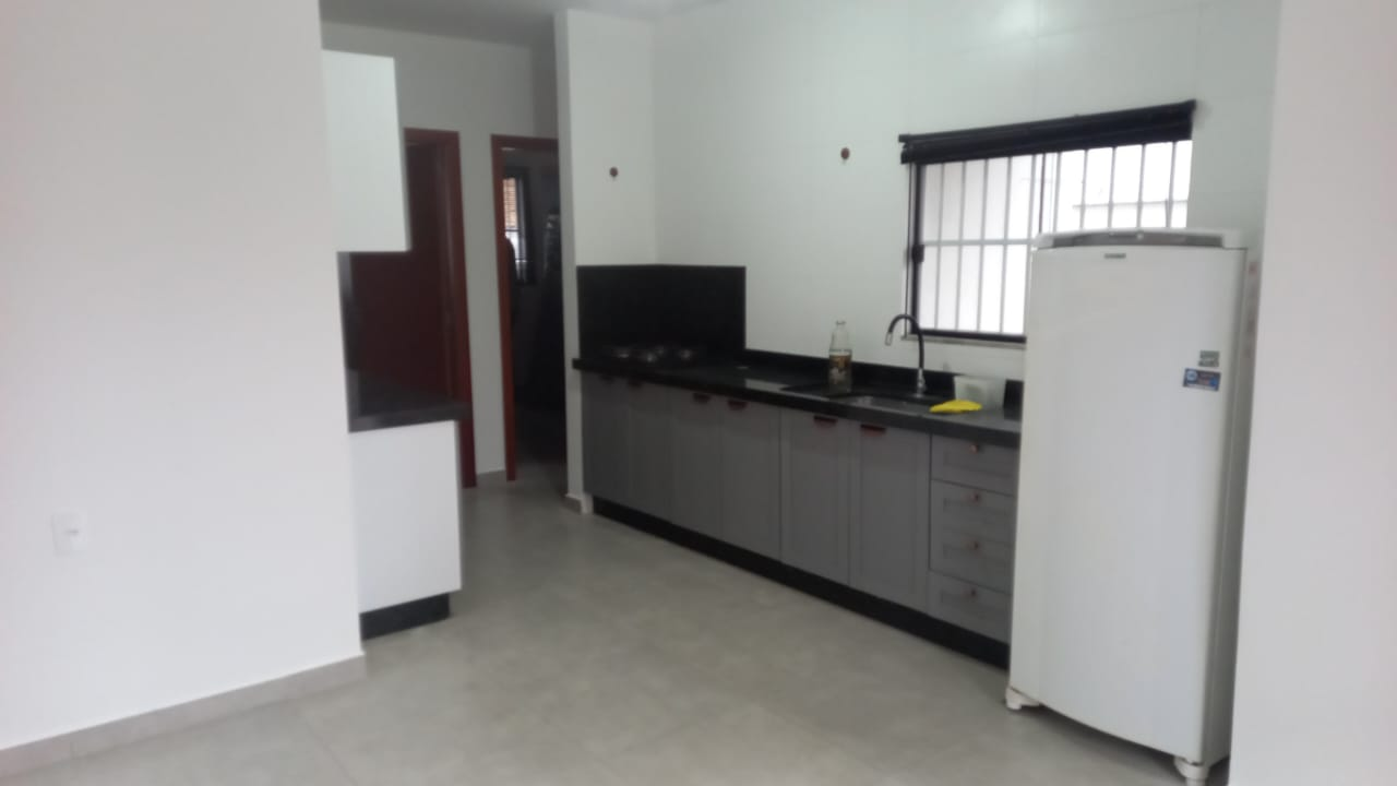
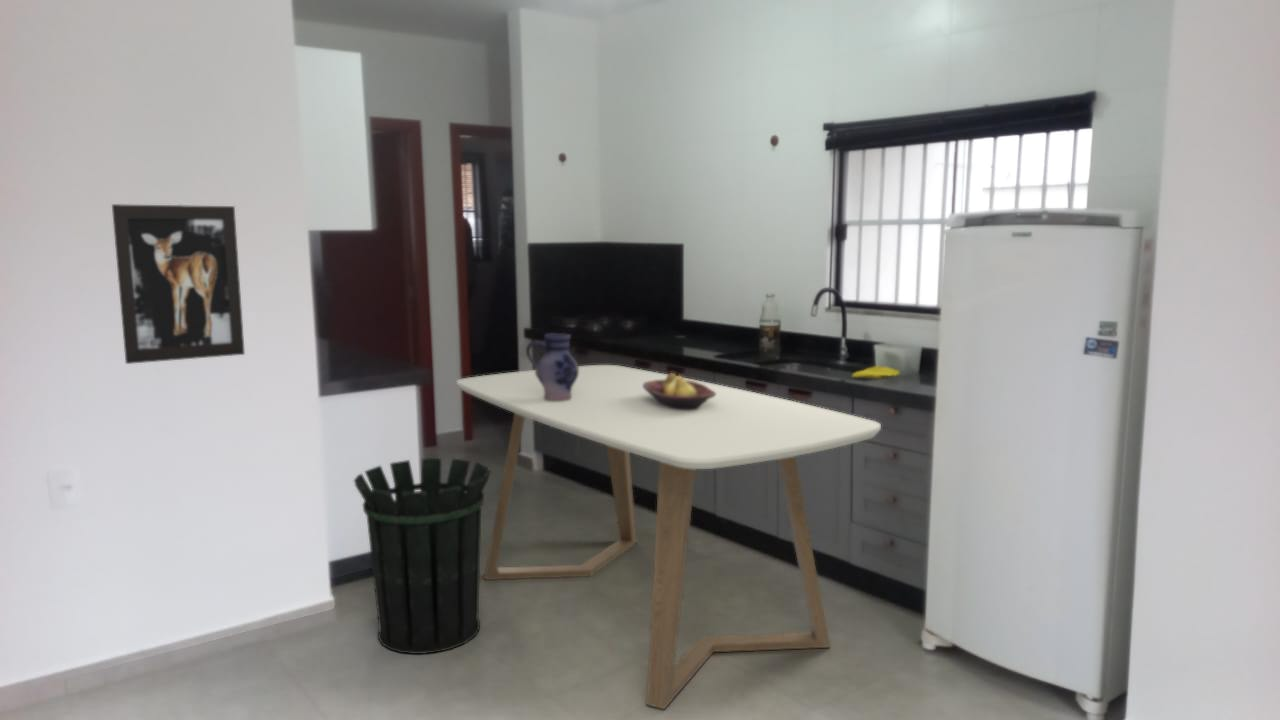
+ dining table (633, 505)
+ waste bin (426, 553)
+ fruit bowl (678, 388)
+ pitcher (552, 367)
+ wall art (181, 283)
